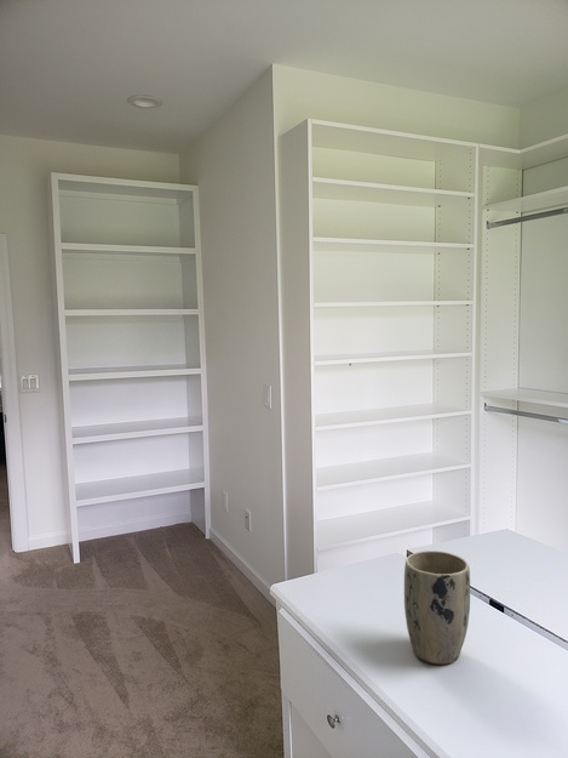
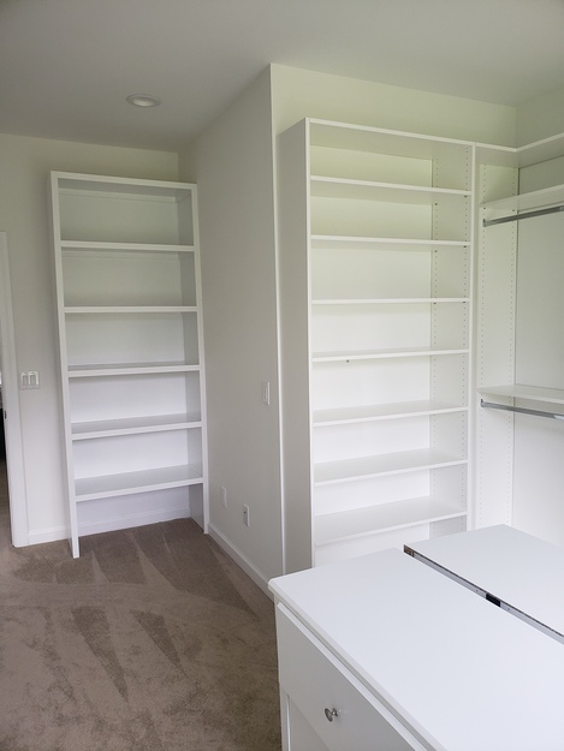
- plant pot (436, 606)
